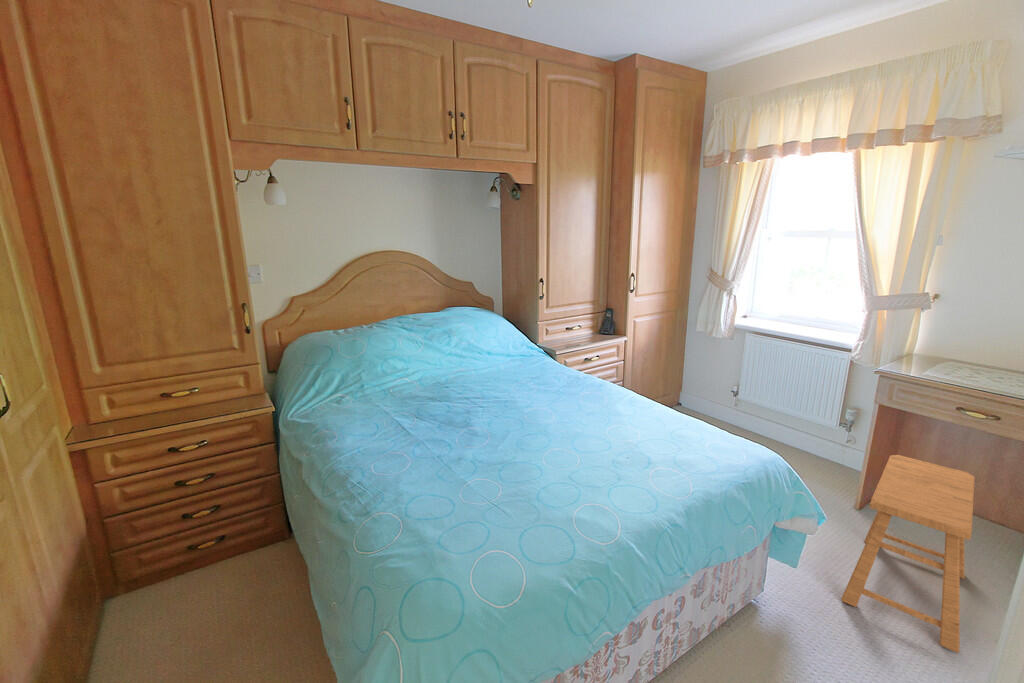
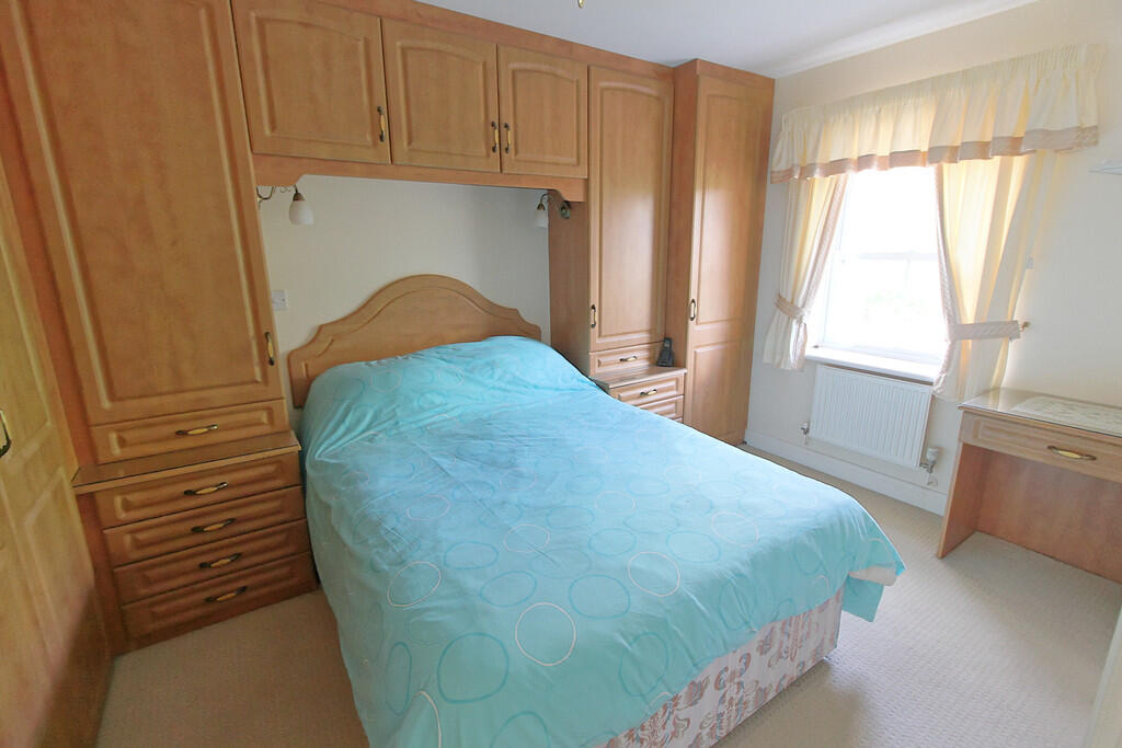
- stool (912, 543)
